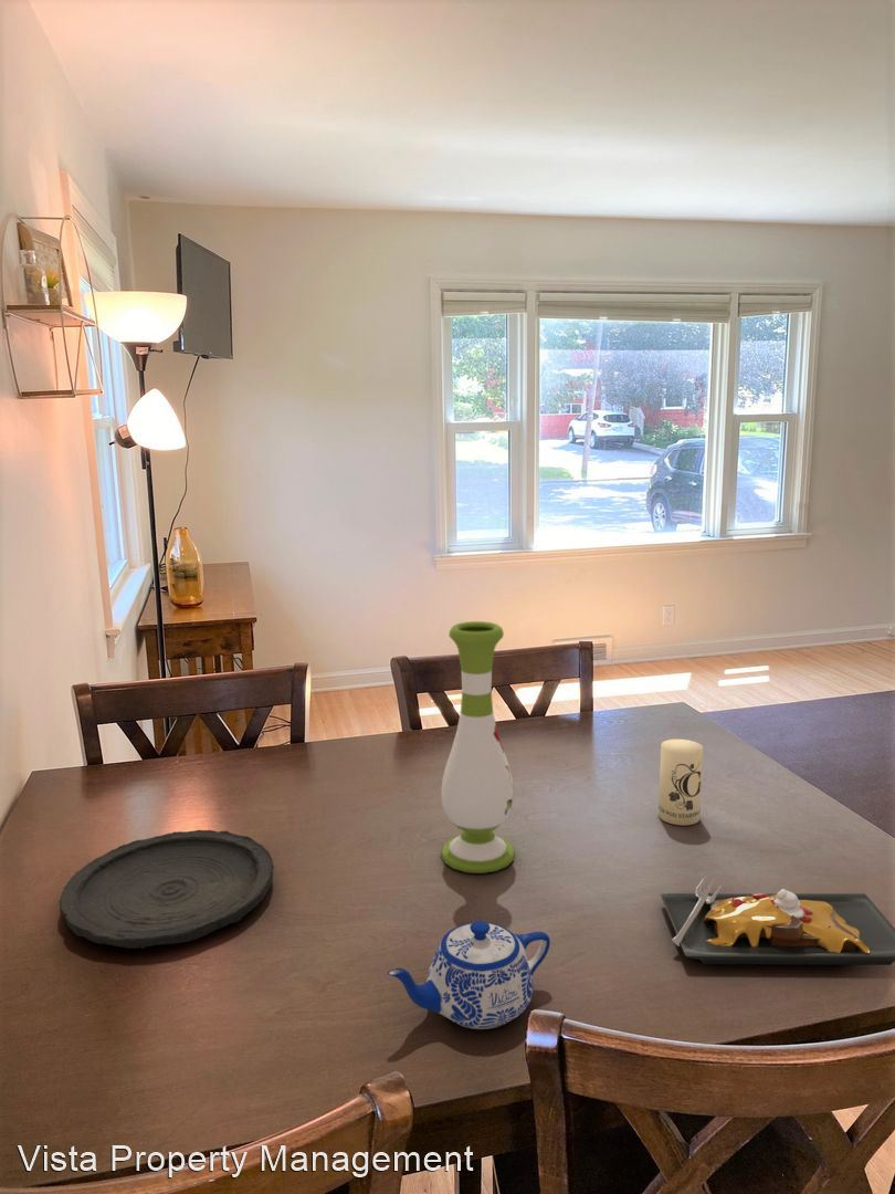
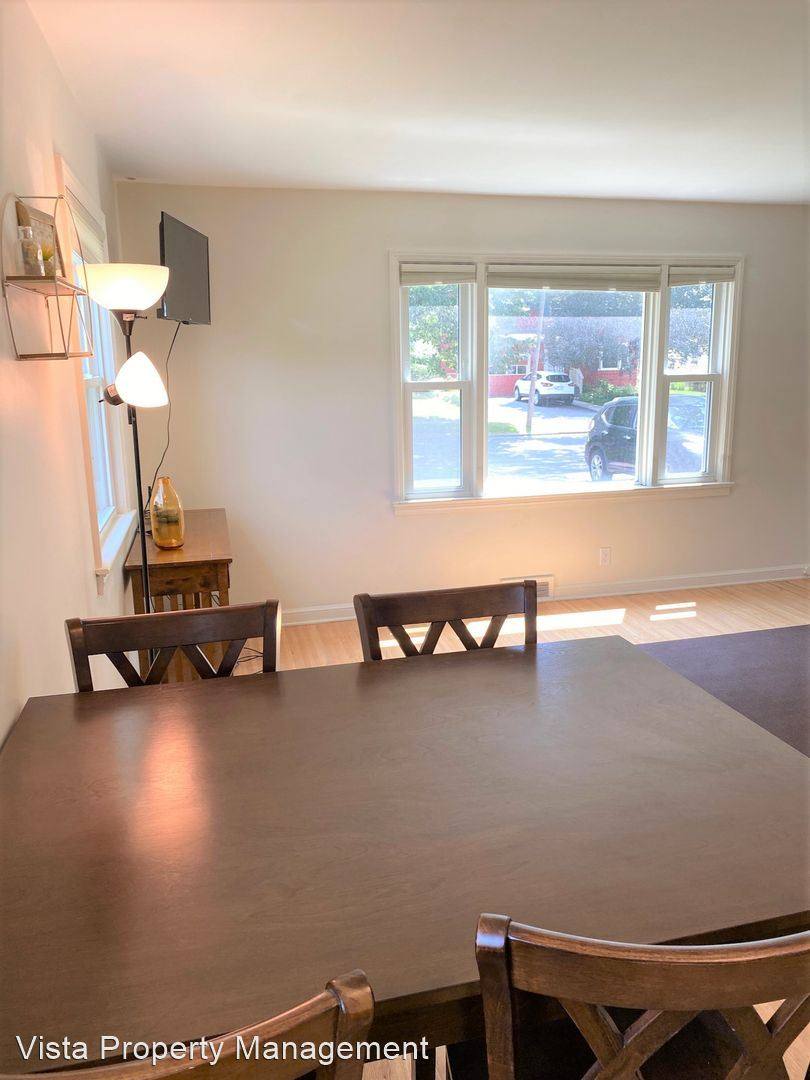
- plate (772, 908)
- teapot (472, 967)
- plate (170, 884)
- vase (476, 743)
- candle (680, 781)
